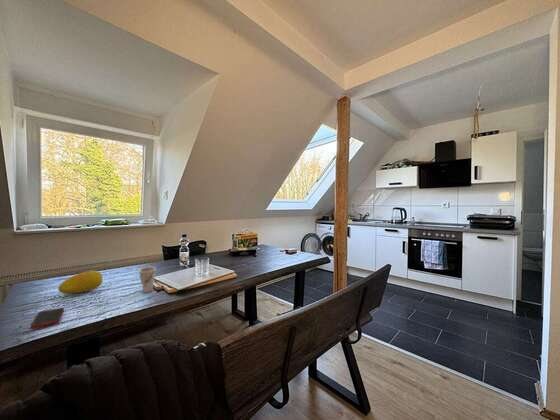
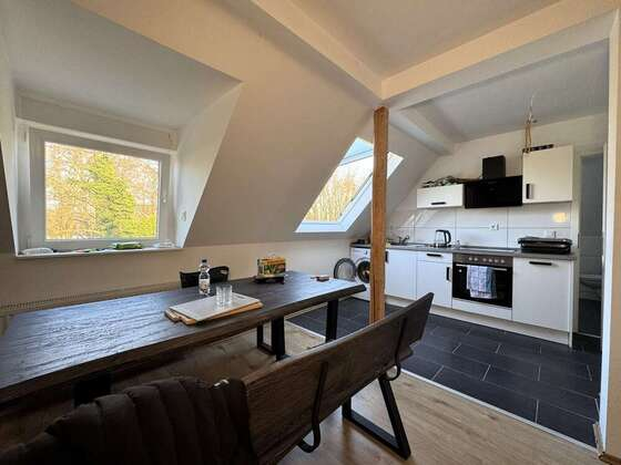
- fruit (81, 282)
- cell phone (48, 317)
- cup (147, 280)
